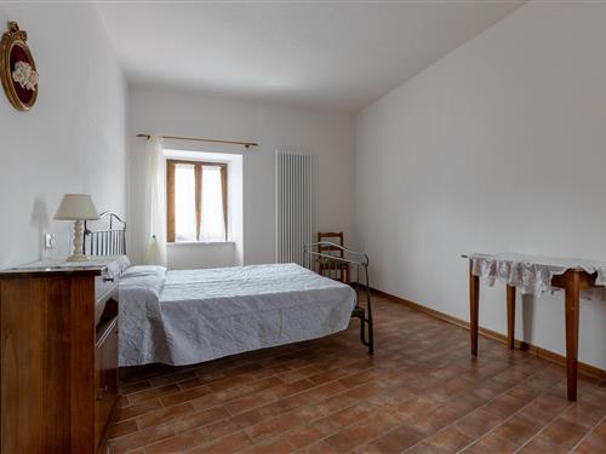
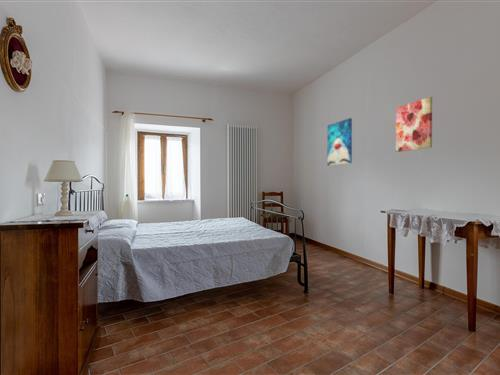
+ wall art (412, 126)
+ wall art (338, 143)
